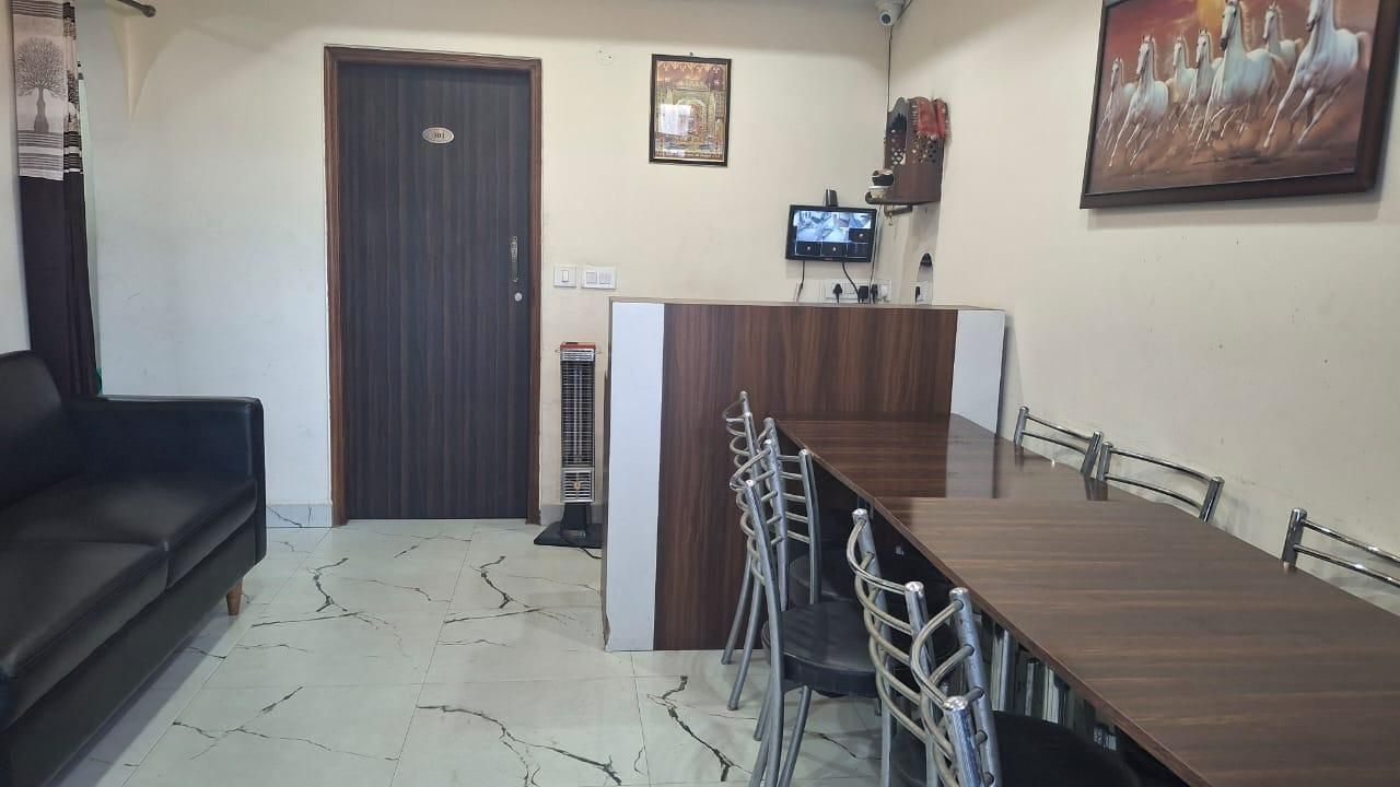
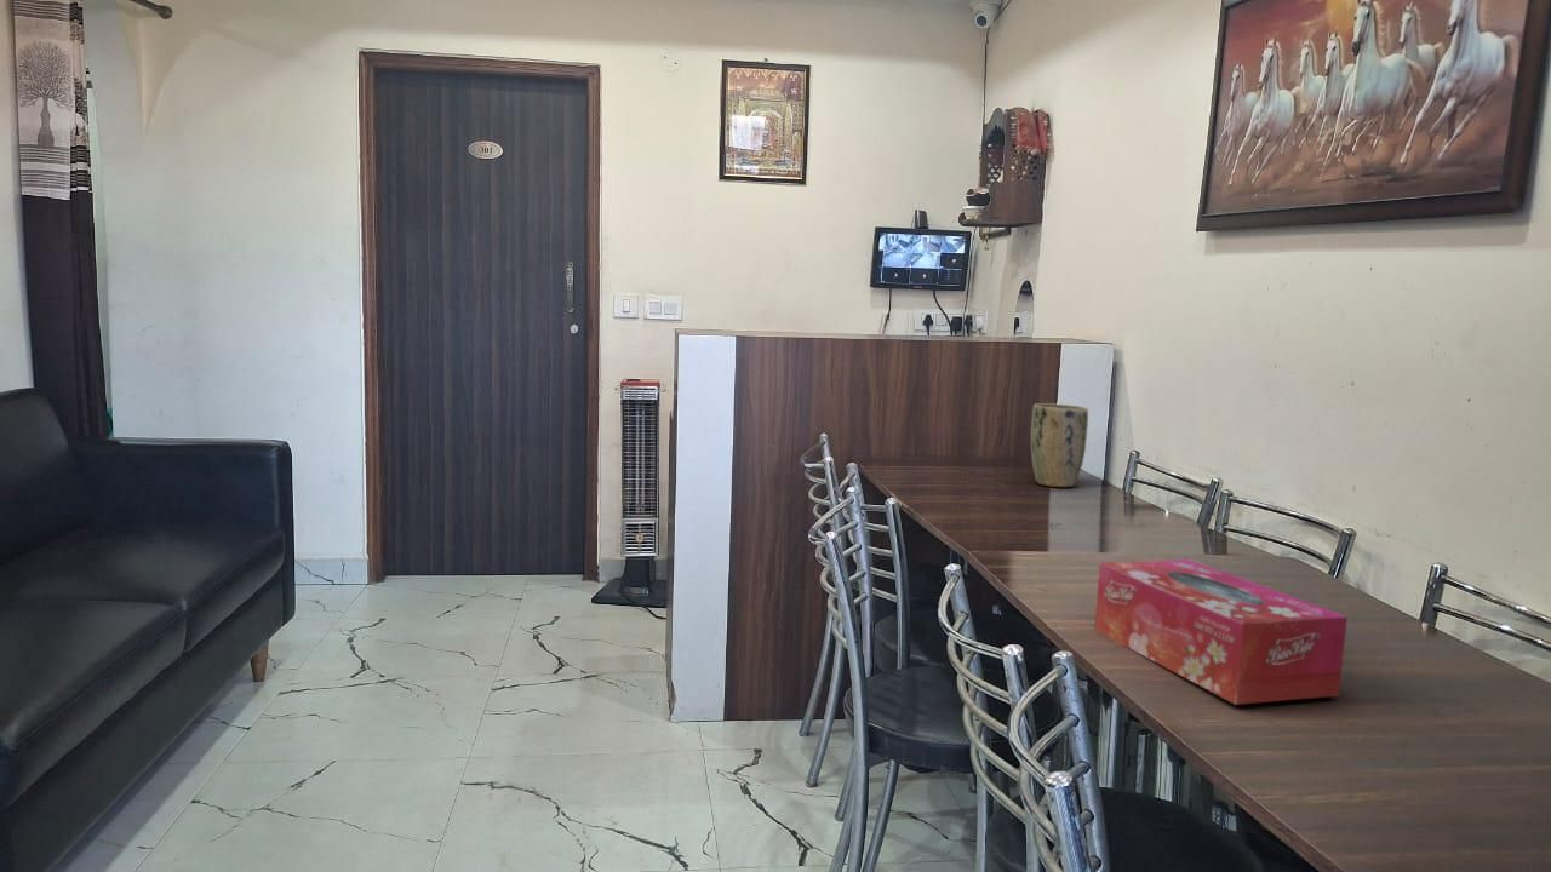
+ plant pot (1057, 444)
+ tissue box (1209, 624)
